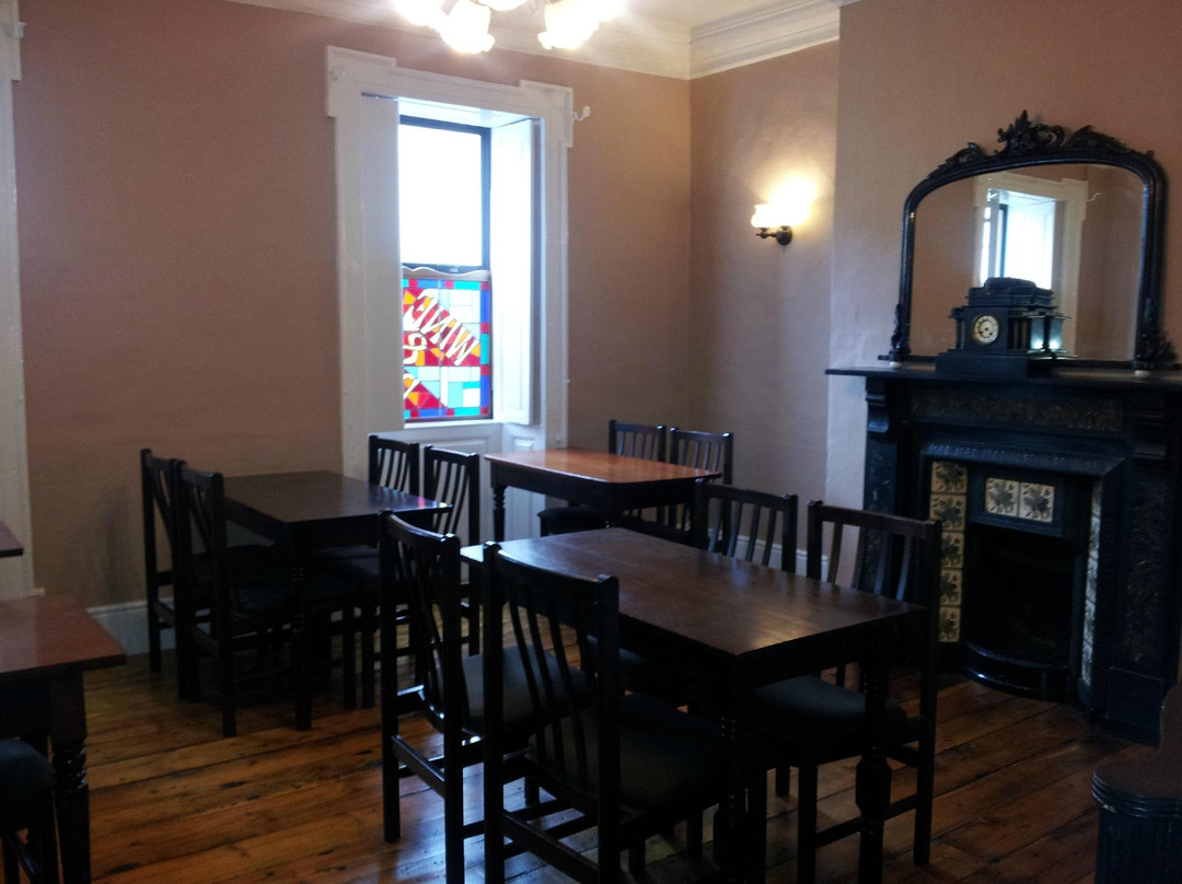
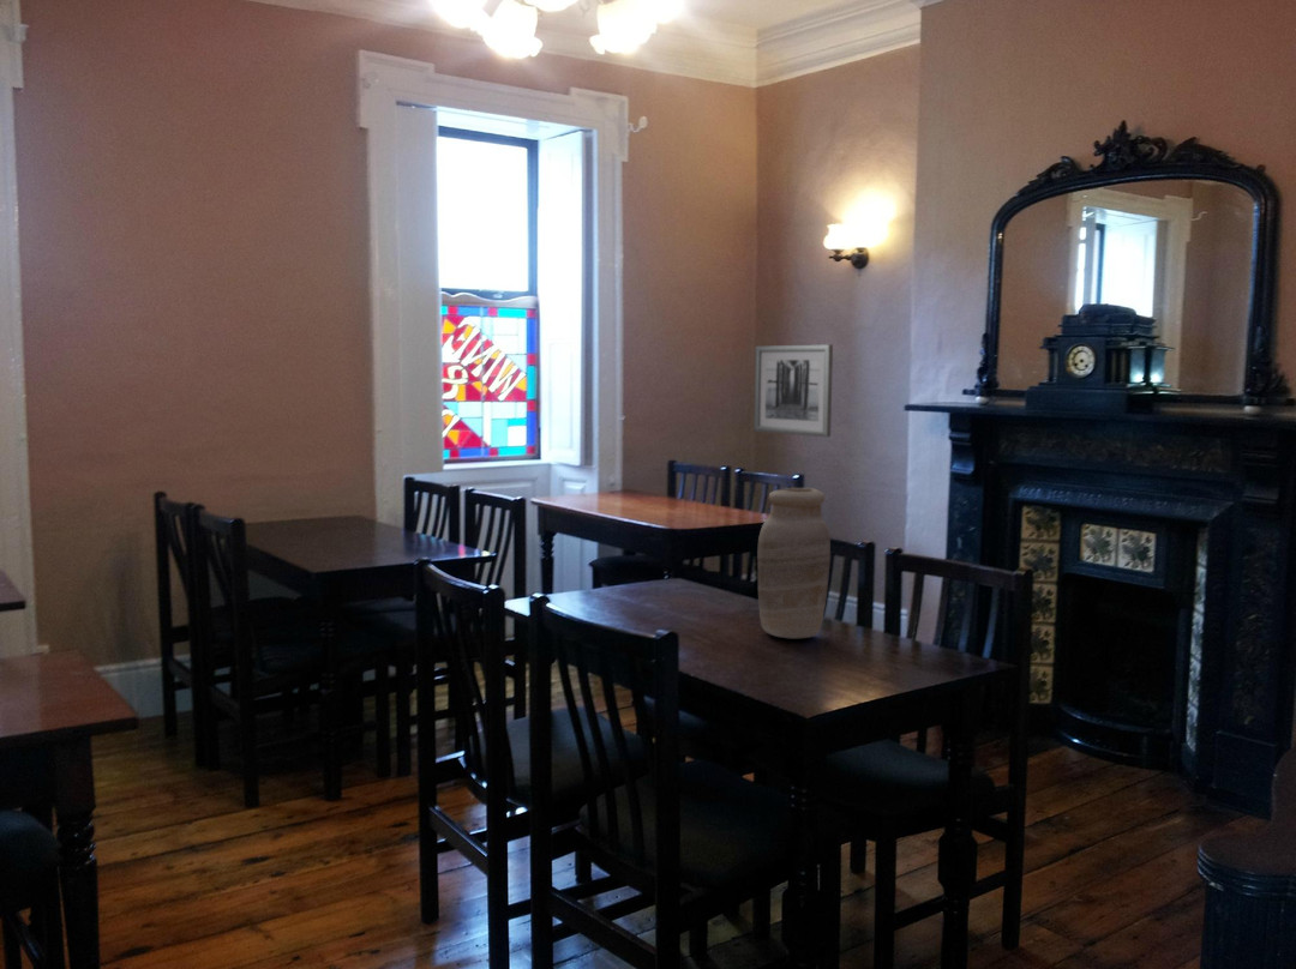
+ wall art (791, 390)
+ vase (793, 562)
